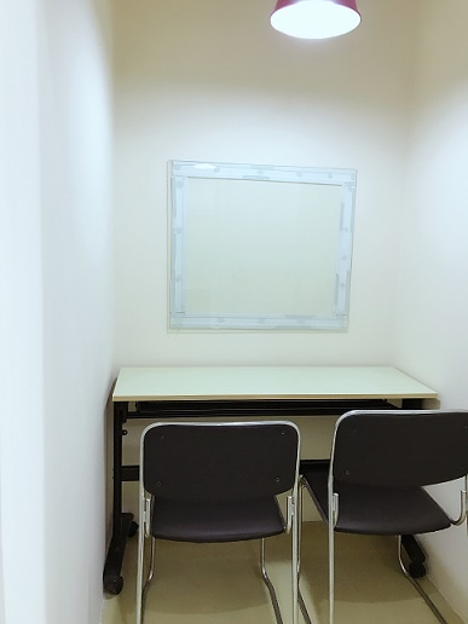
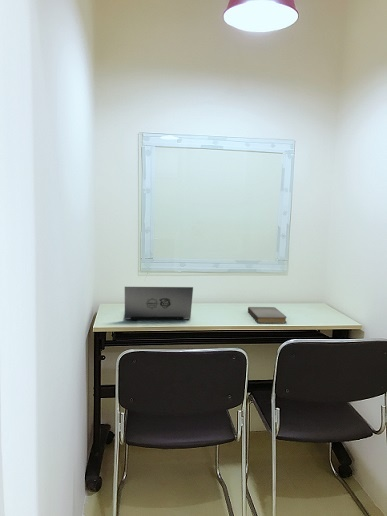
+ book (266, 314)
+ laptop (157, 299)
